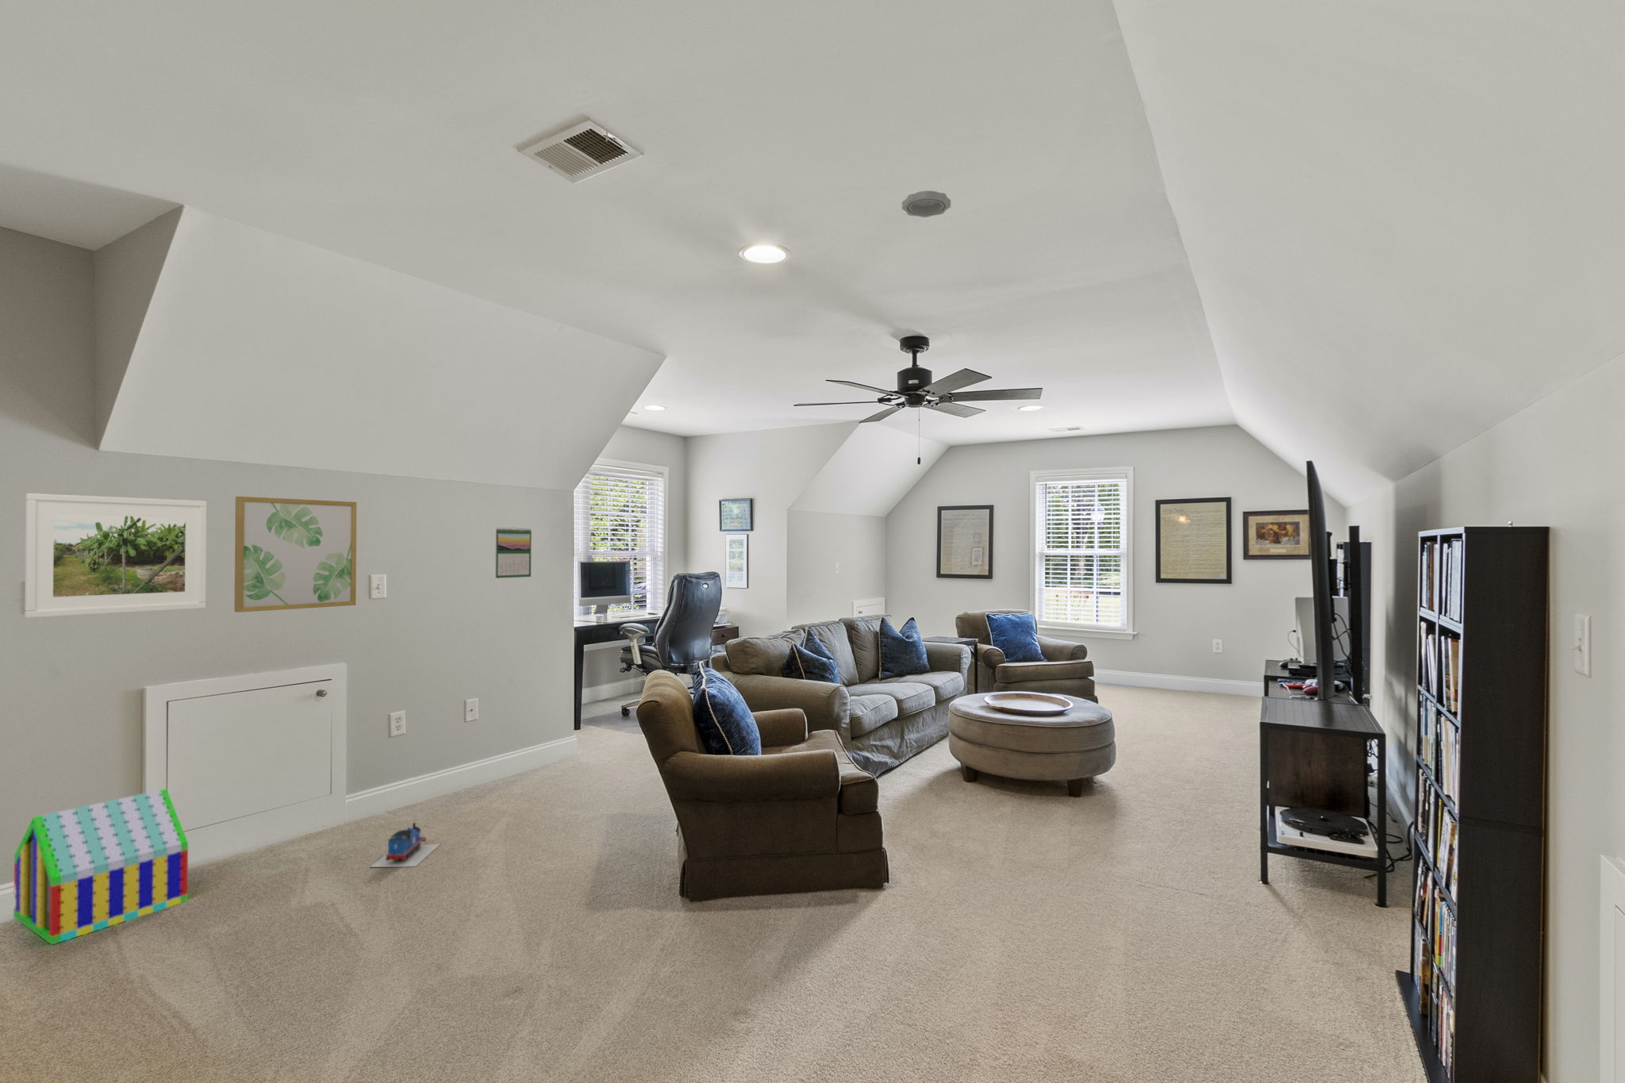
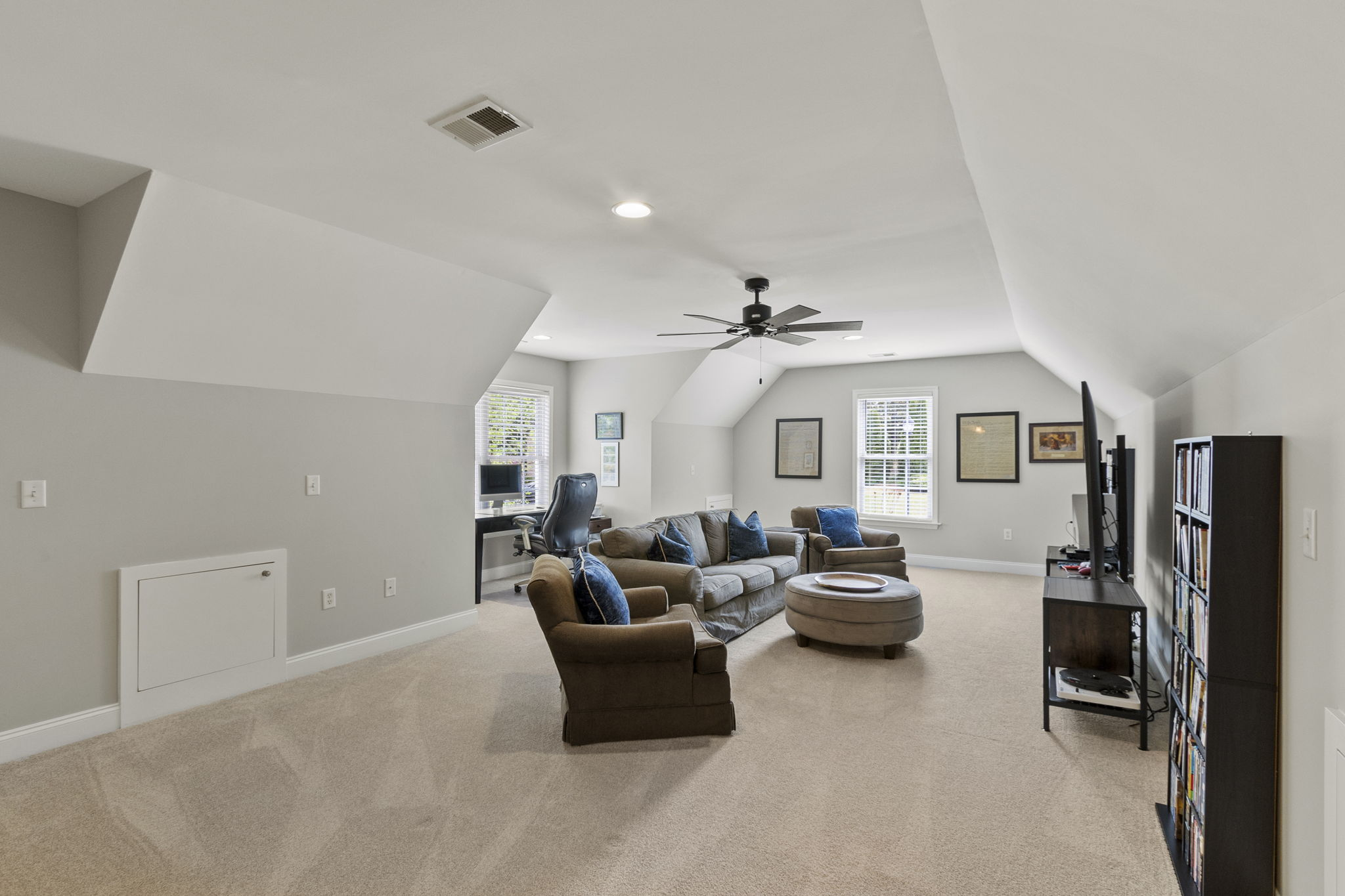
- toy house (103, 856)
- calendar (513, 552)
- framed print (122, 555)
- wall art (298, 554)
- train (406, 841)
- smoke detector (925, 199)
